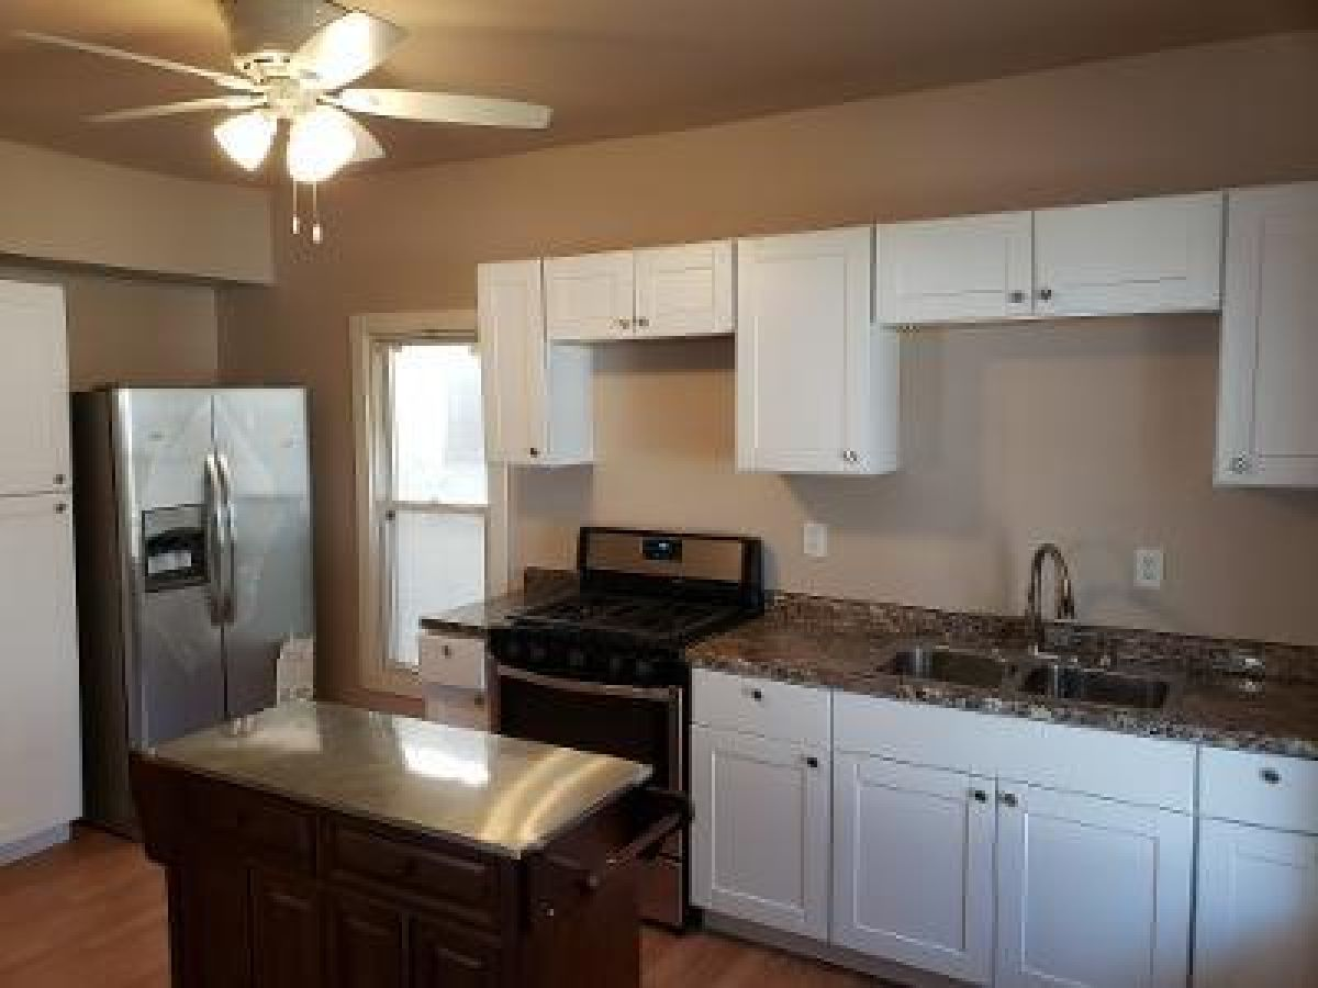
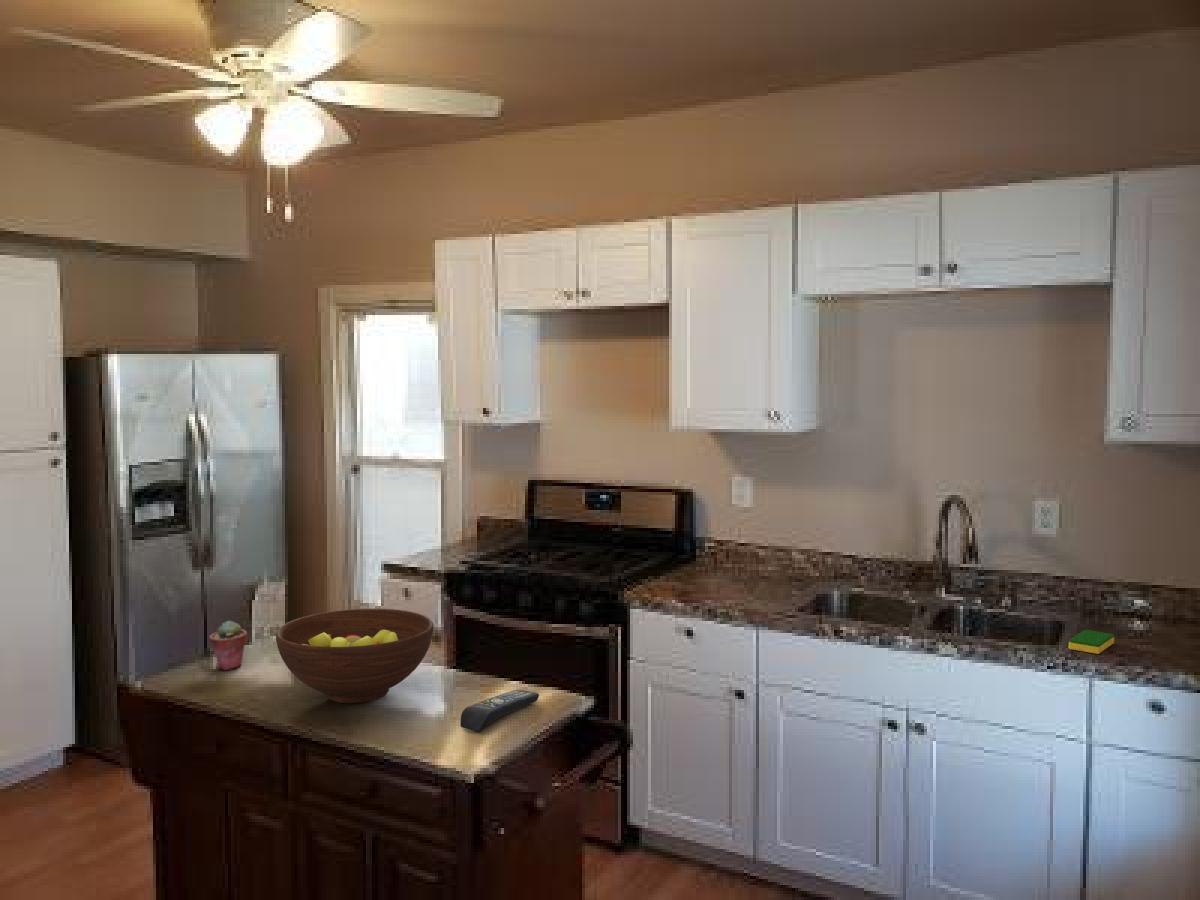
+ potted succulent (228, 643)
+ dish sponge (1091, 641)
+ fruit bowl (356, 661)
+ remote control (500, 706)
